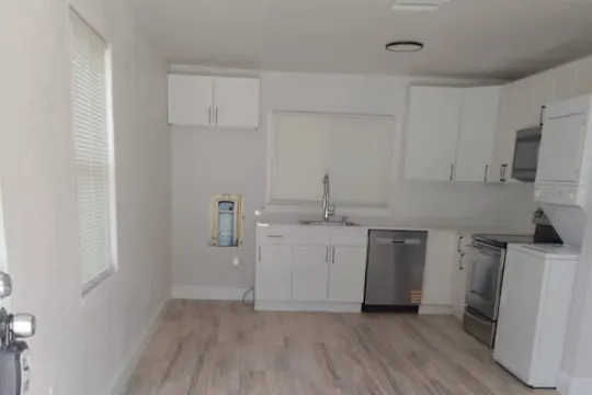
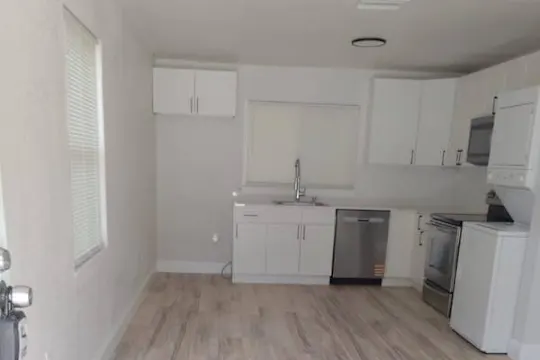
- wall art (226, 219)
